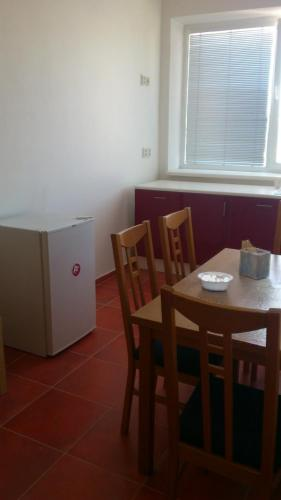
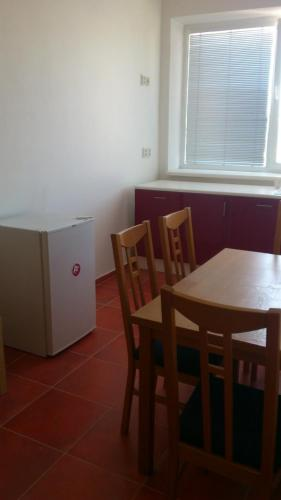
- napkin holder (254, 258)
- legume (213, 280)
